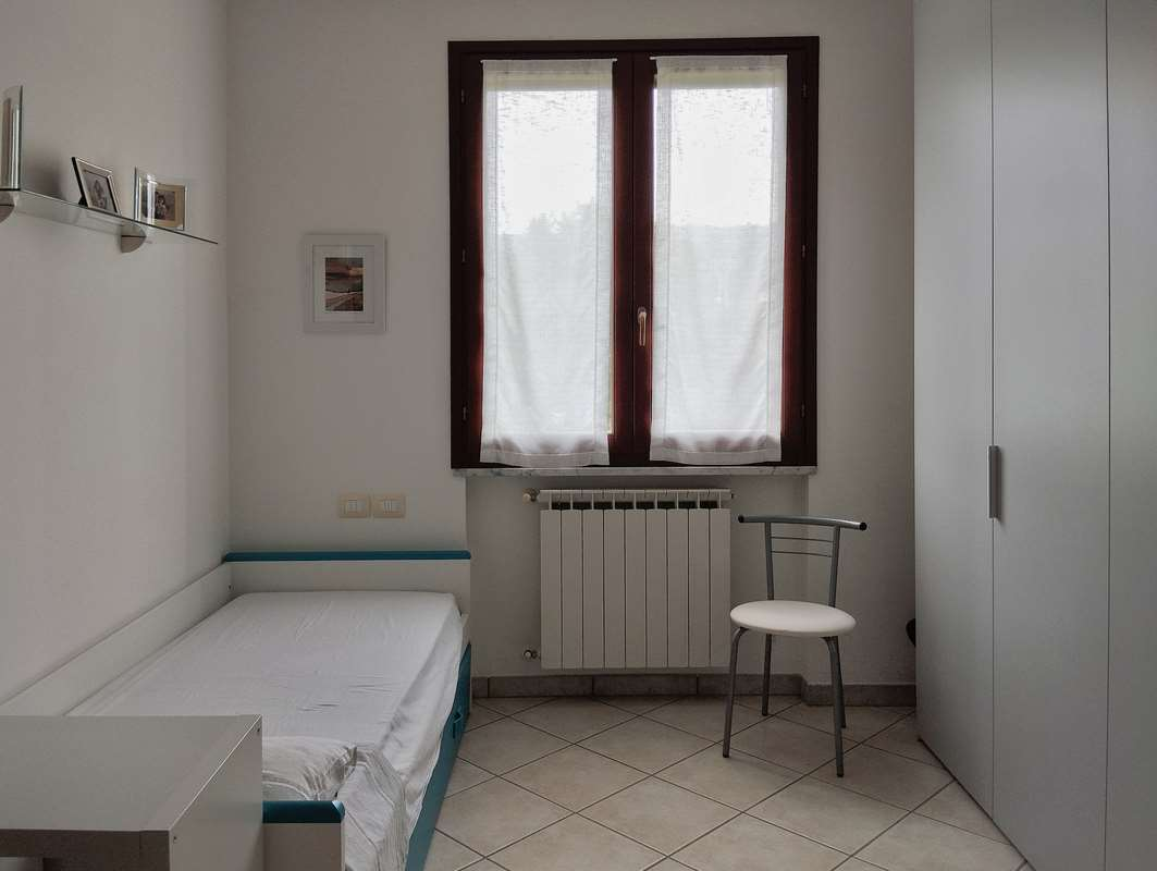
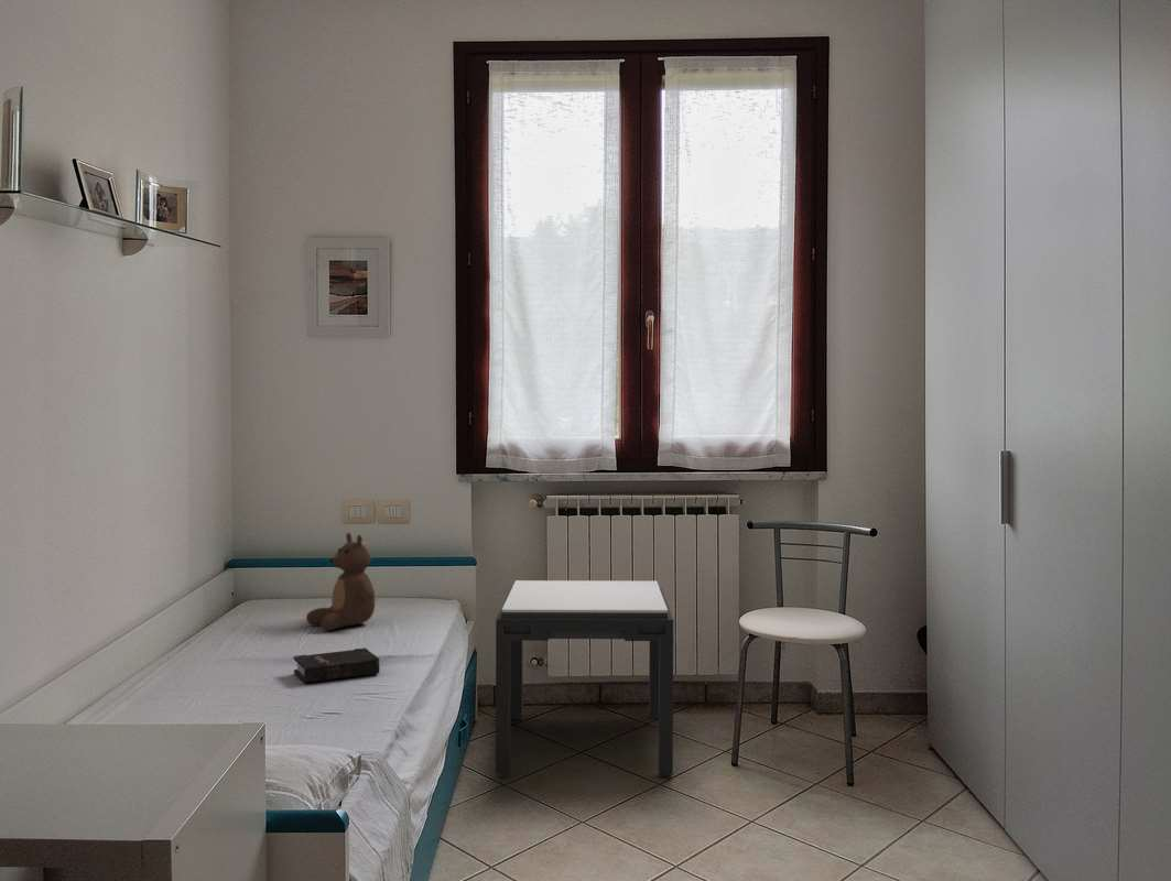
+ hardback book (336, 665)
+ side table (585, 638)
+ teddy bear (341, 579)
